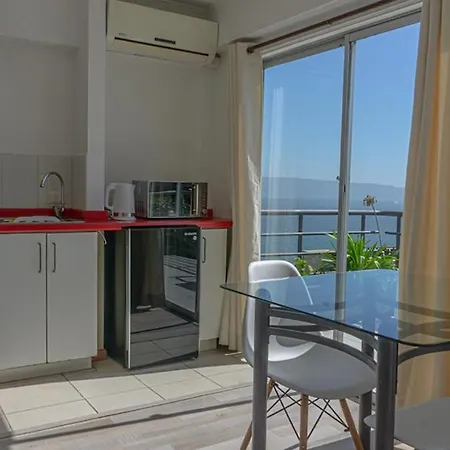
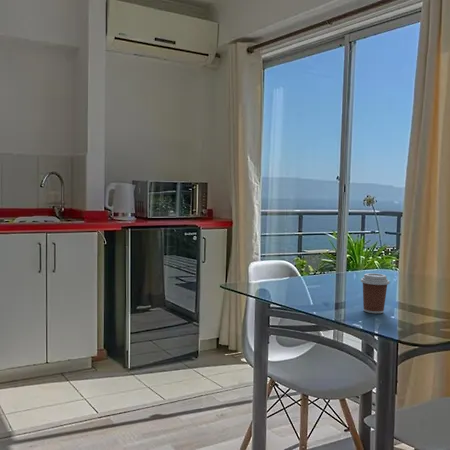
+ coffee cup (374, 293)
